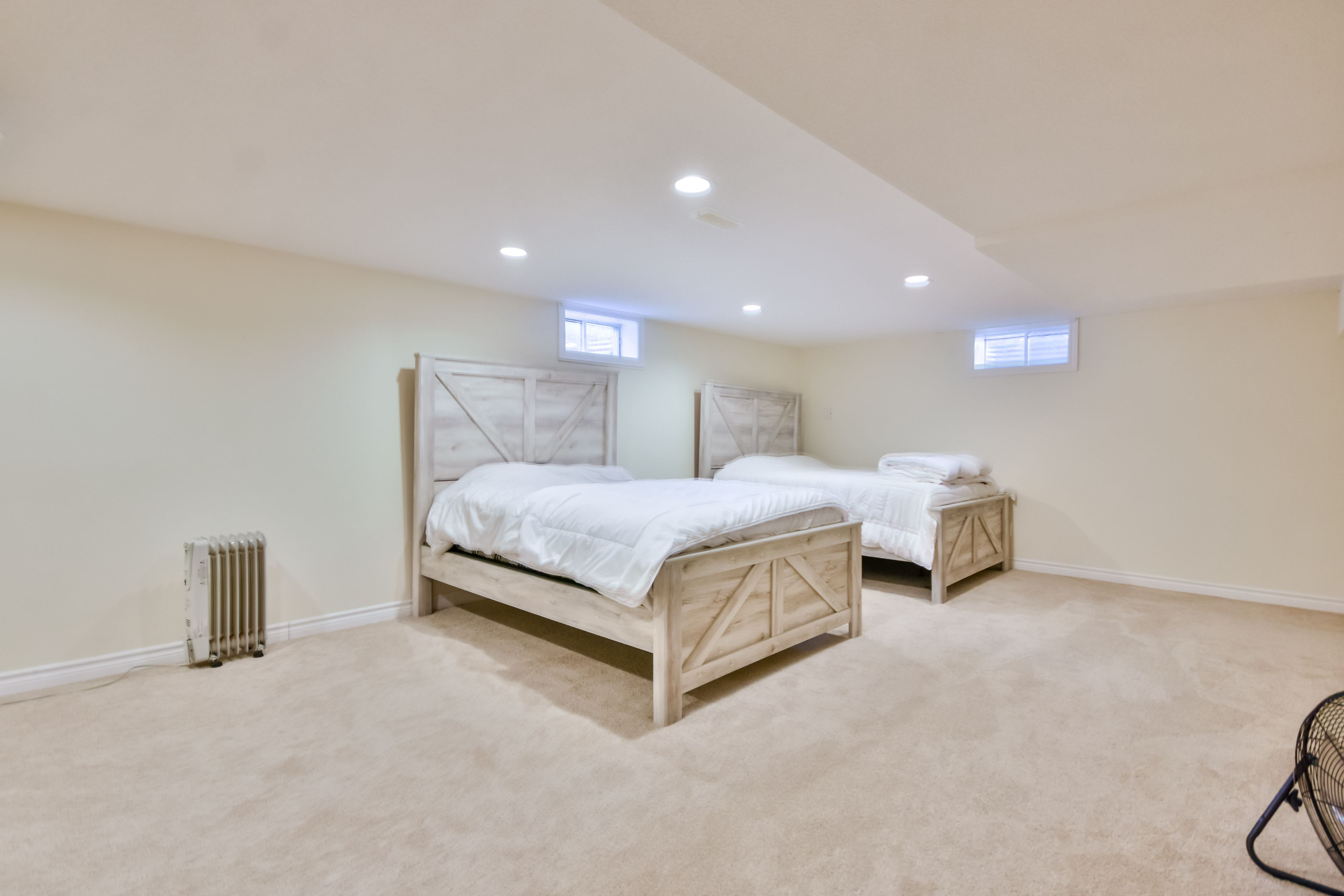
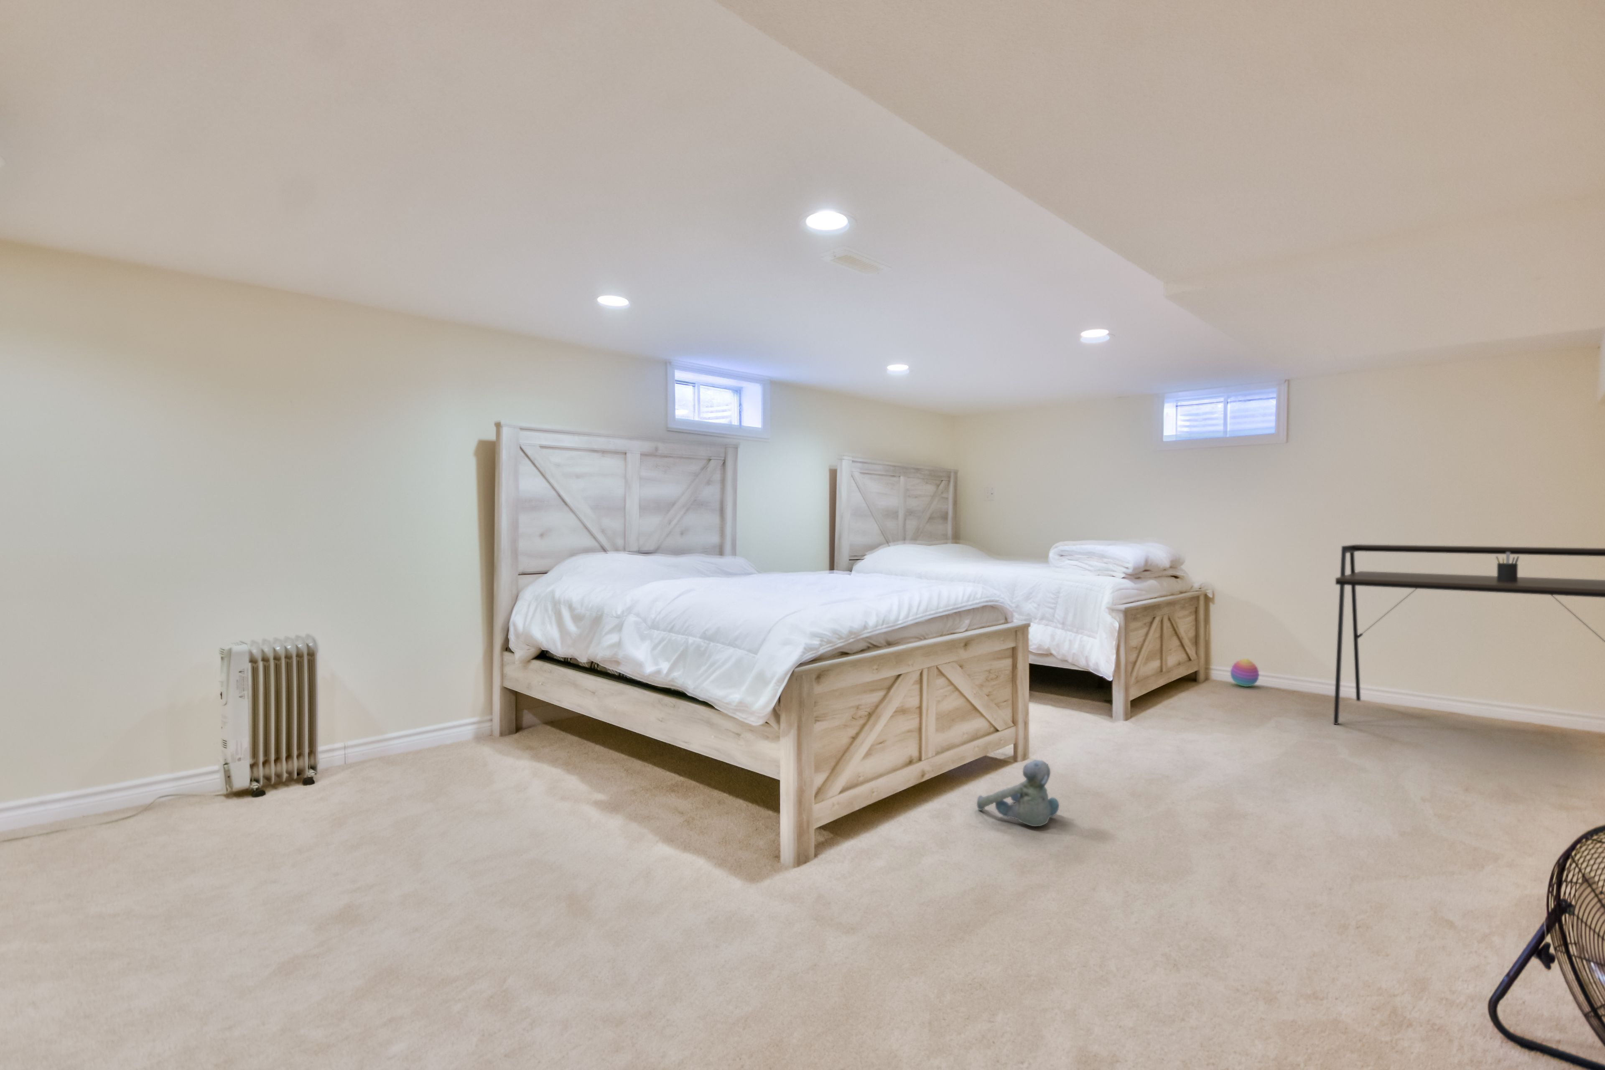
+ stacking toy (1244, 671)
+ desk (1478, 591)
+ pen holder (1507, 566)
+ plush toy (1021, 785)
